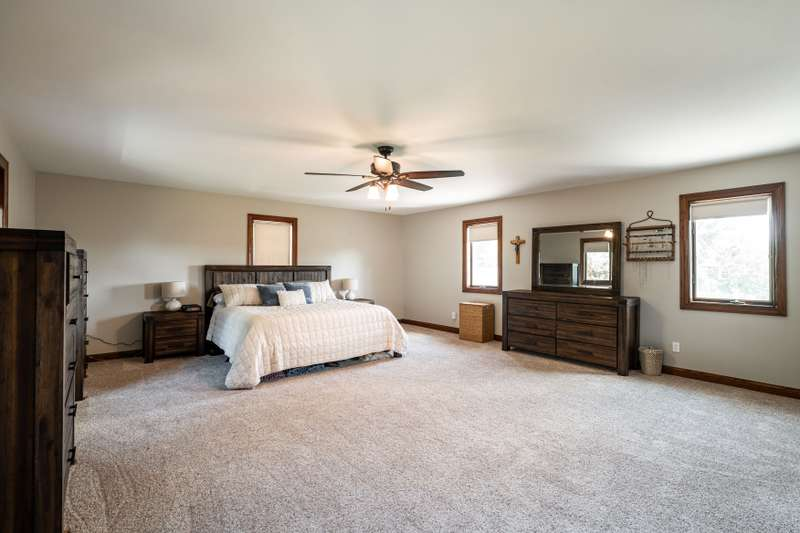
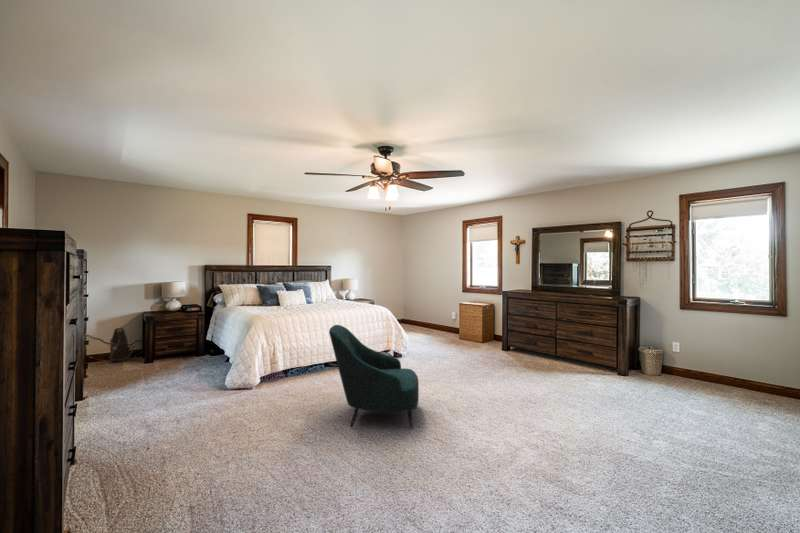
+ armchair (379, 370)
+ shoulder bag (121, 343)
